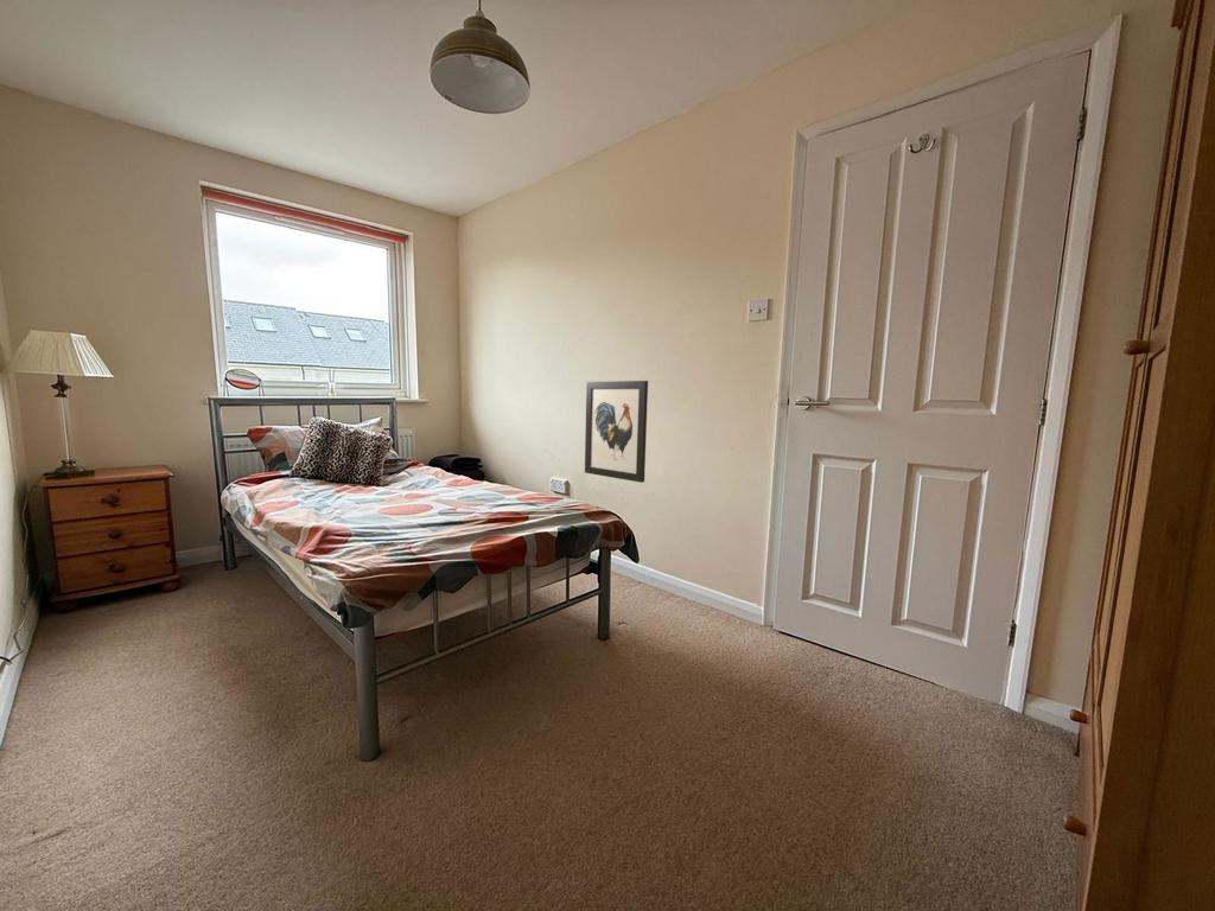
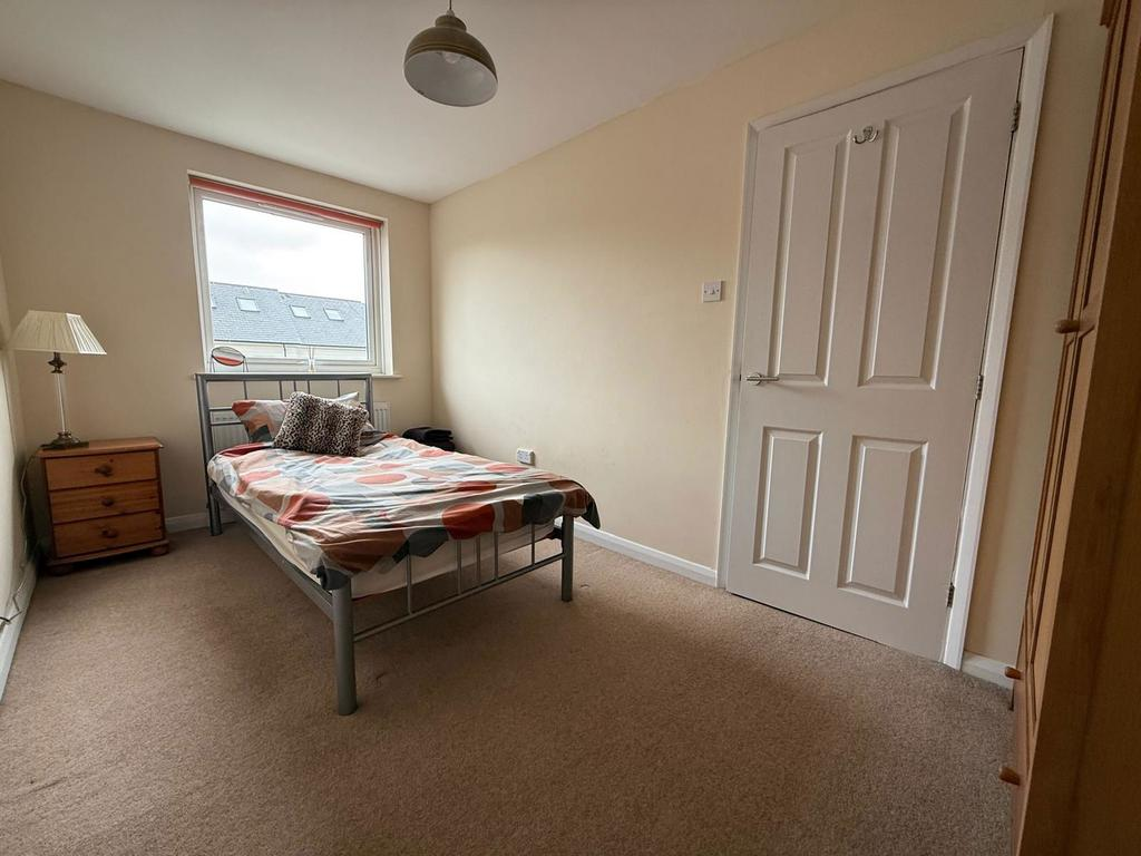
- wall art (613, 429)
